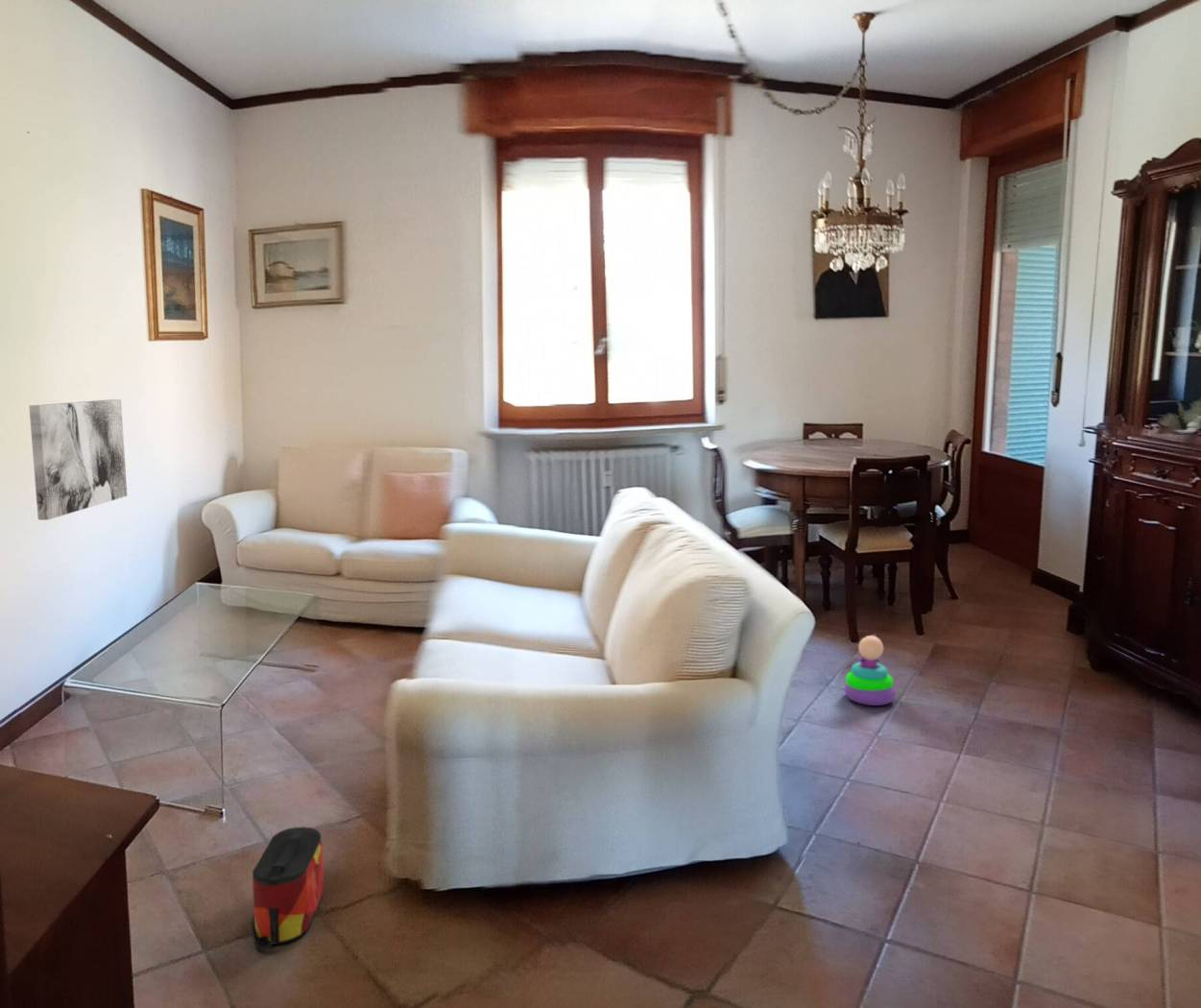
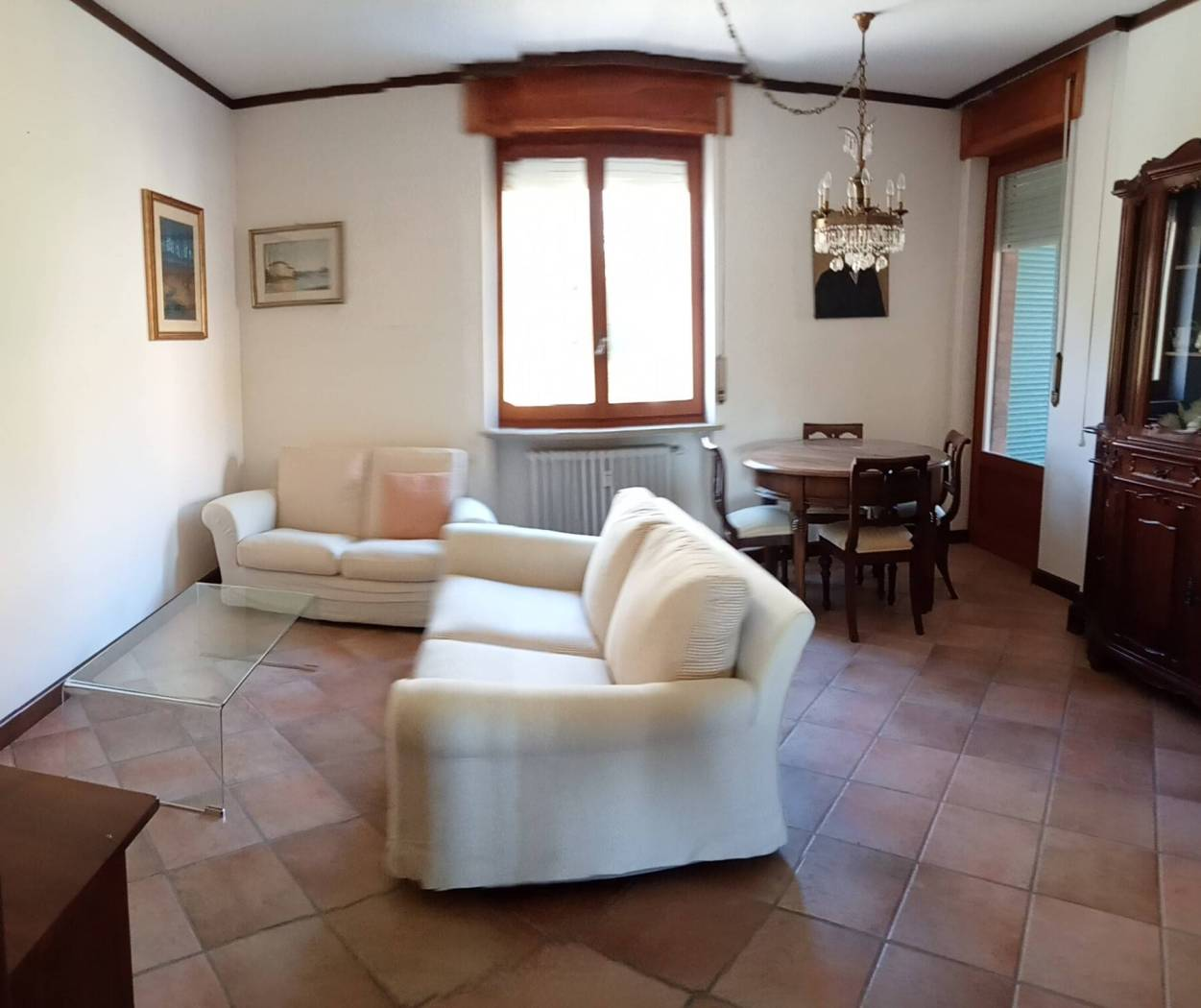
- stacking toy (871, 666)
- bag (286, 881)
- wall art (83, 455)
